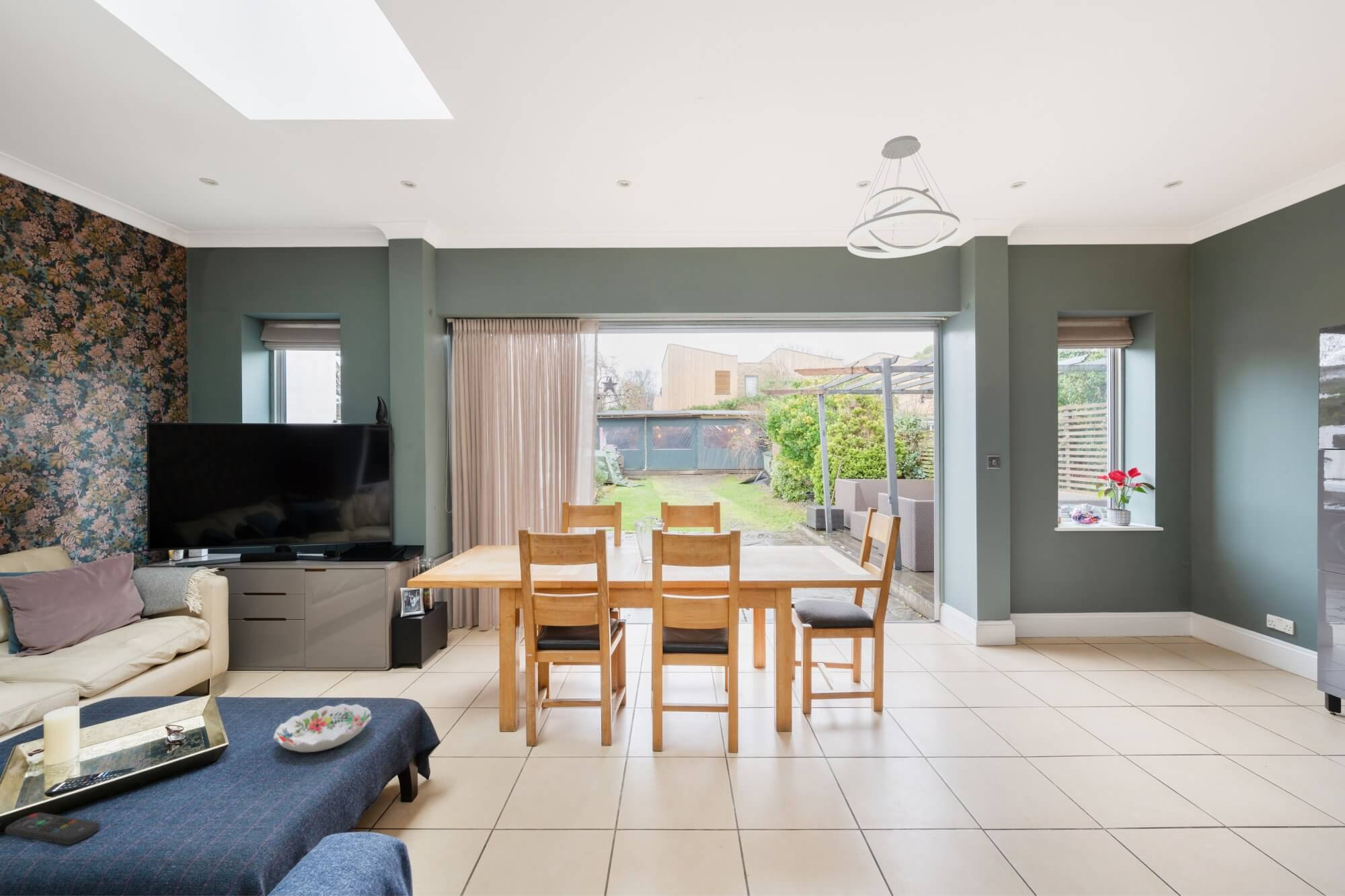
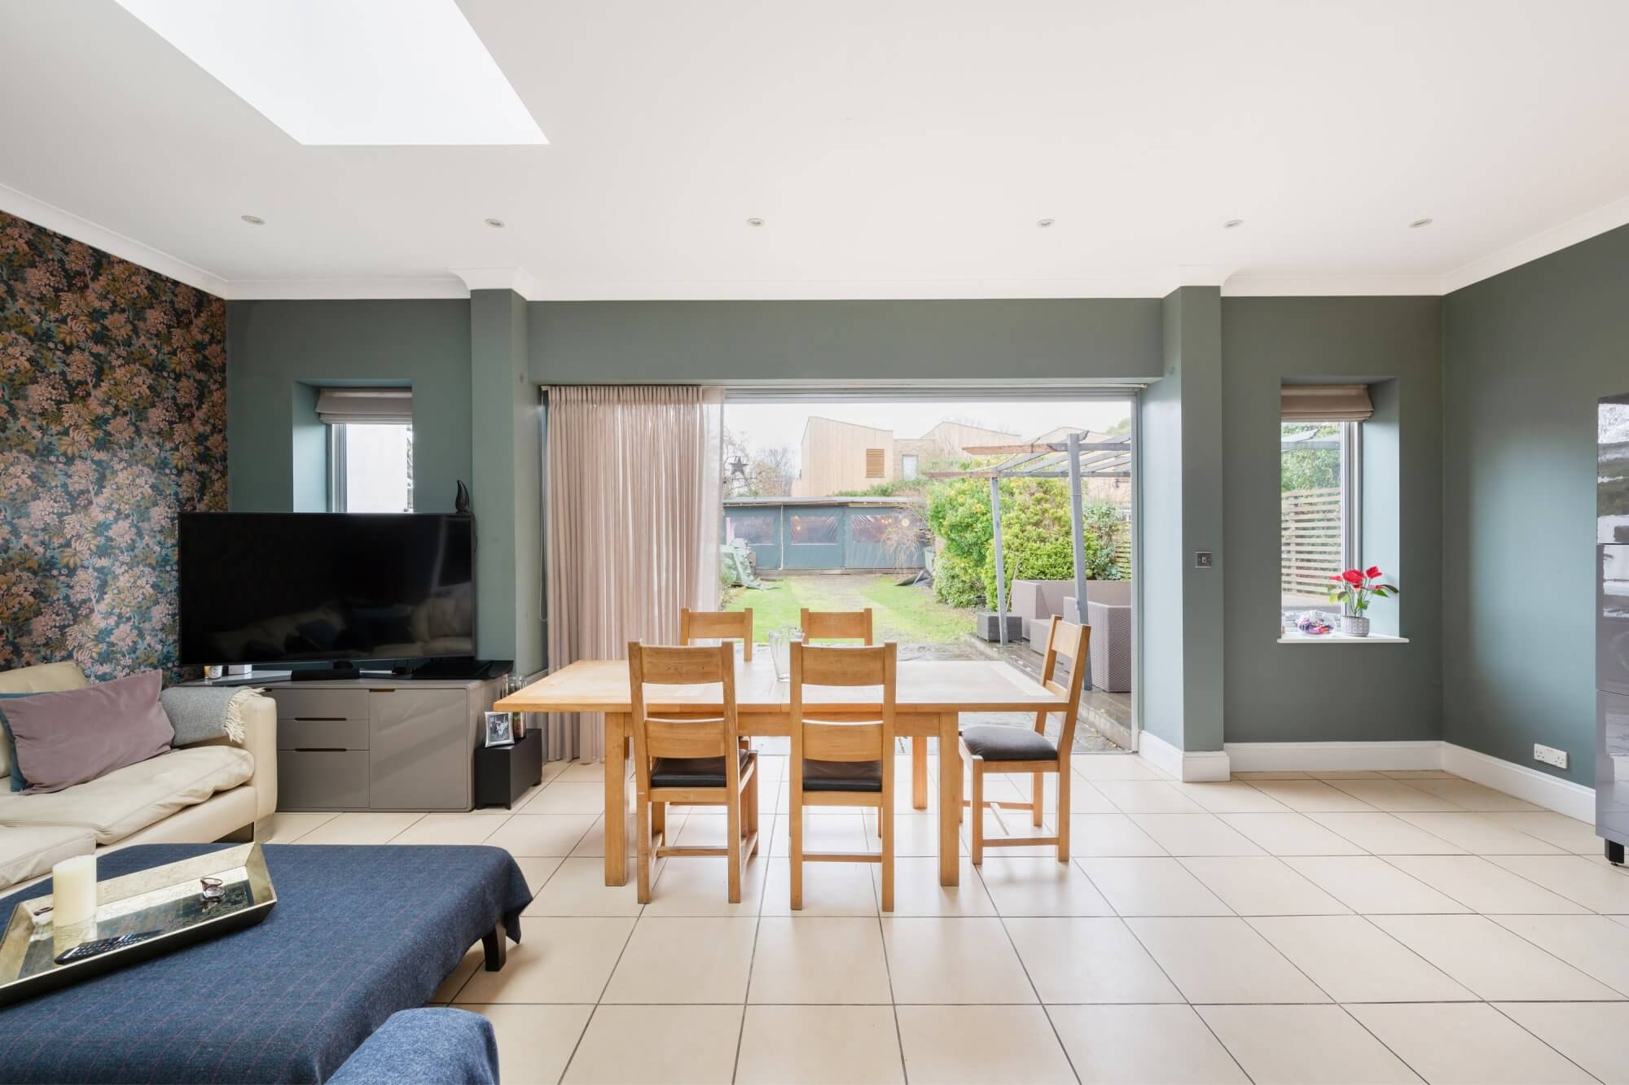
- pendant light (901, 194)
- remote control (52, 827)
- decorative bowl (324, 731)
